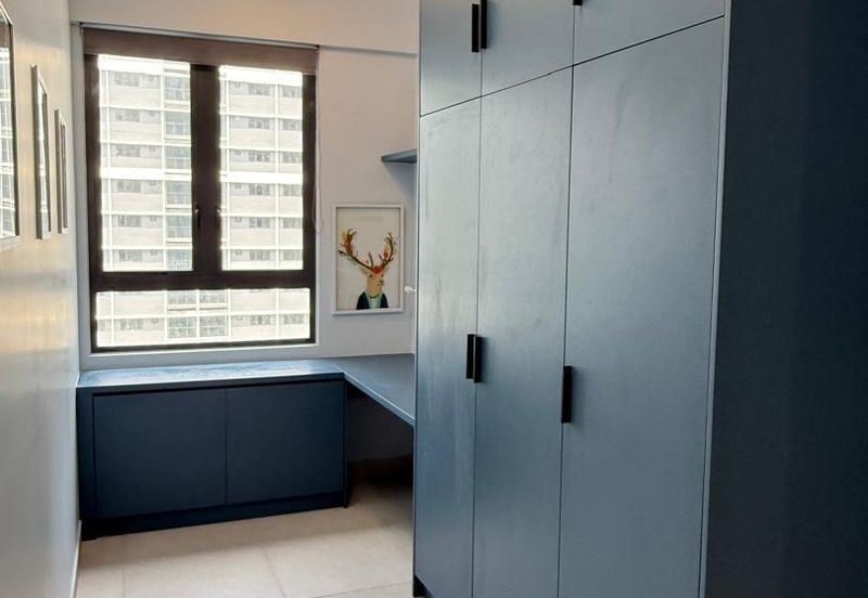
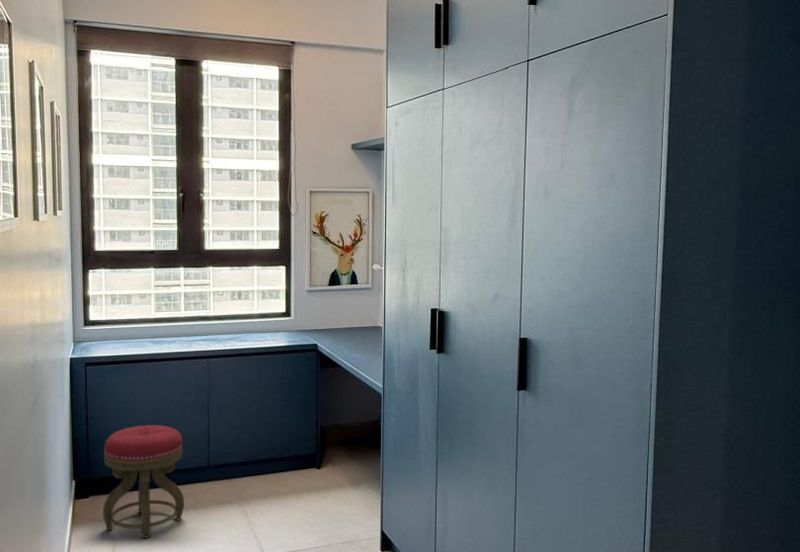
+ stool (144, 477)
